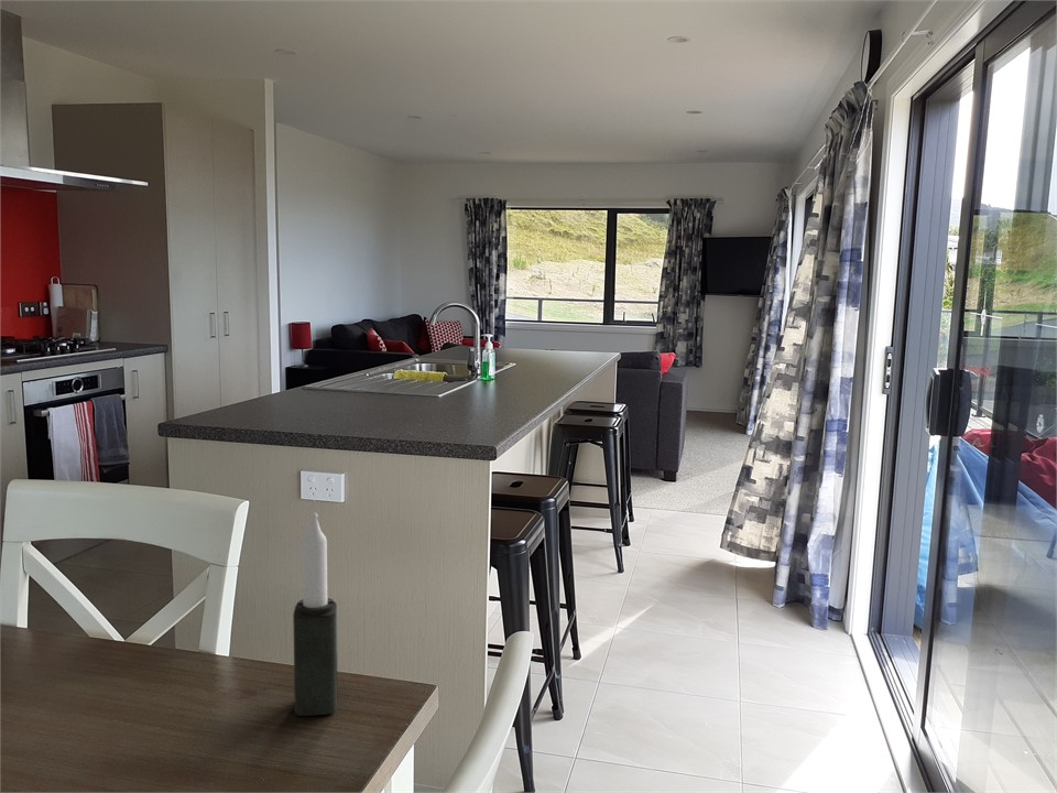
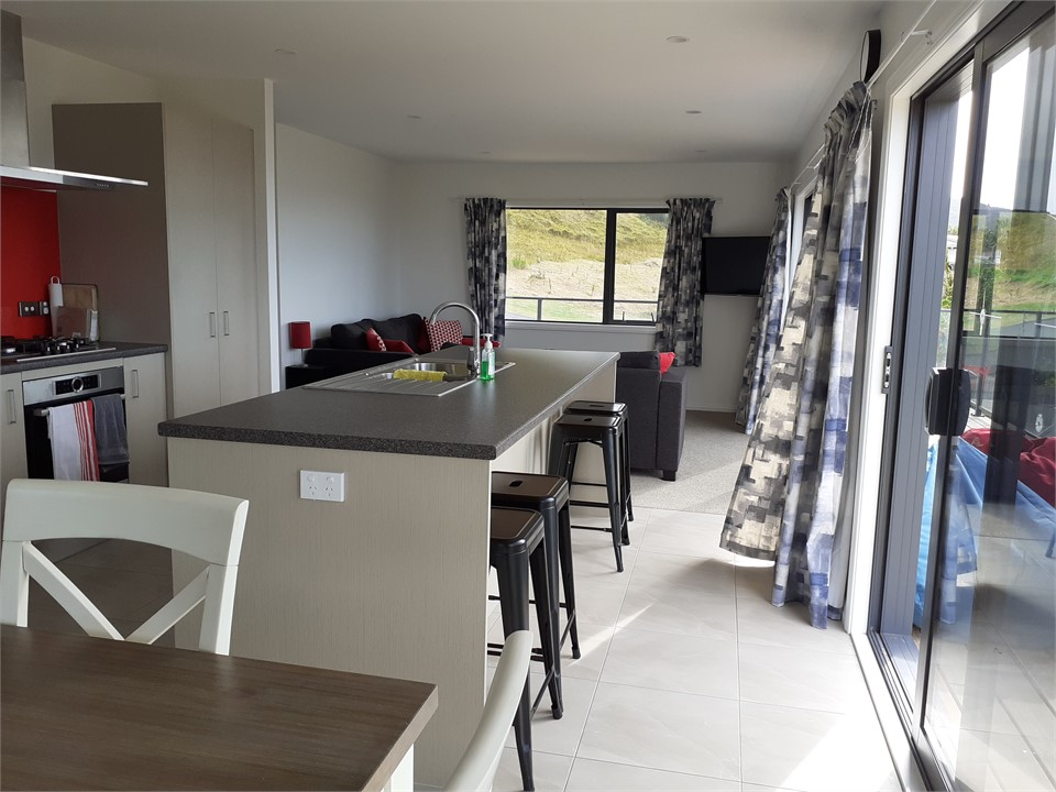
- candle (315, 610)
